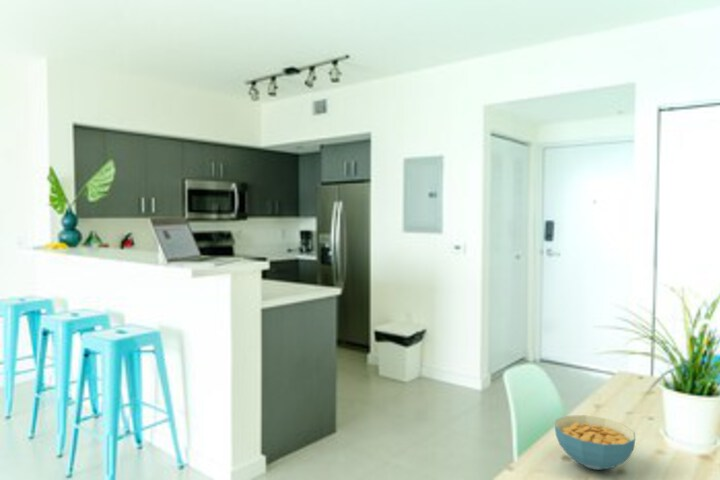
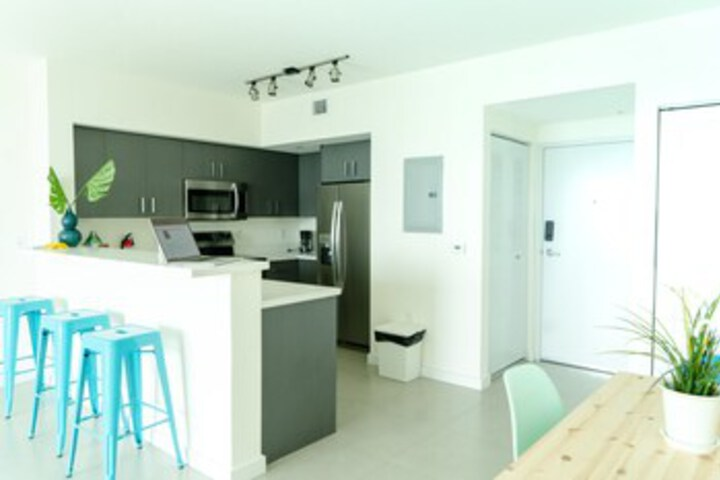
- cereal bowl (593, 446)
